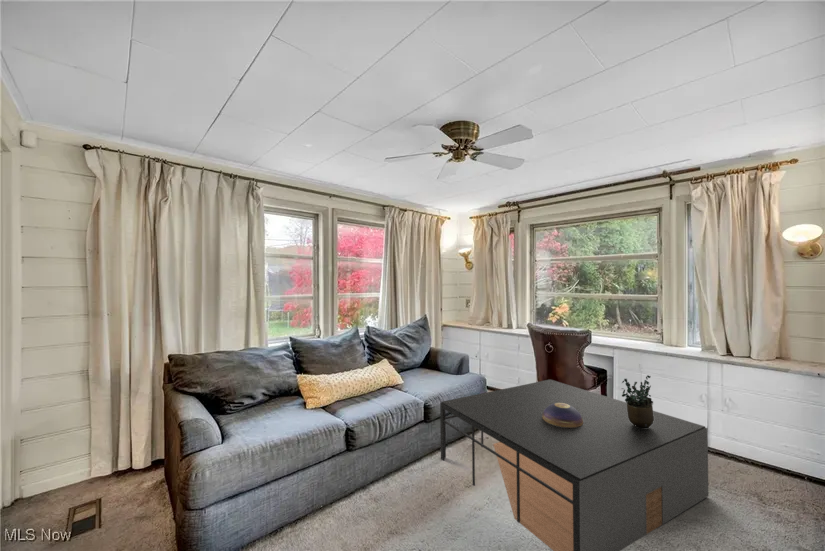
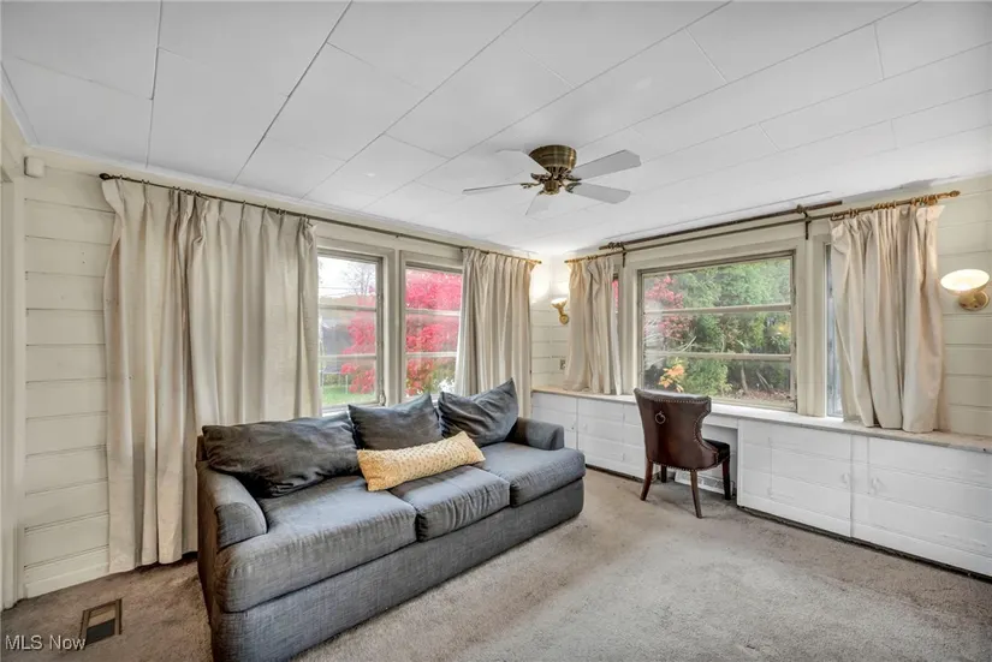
- decorative bowl (562, 411)
- potted plant (638, 398)
- coffee table (561, 444)
